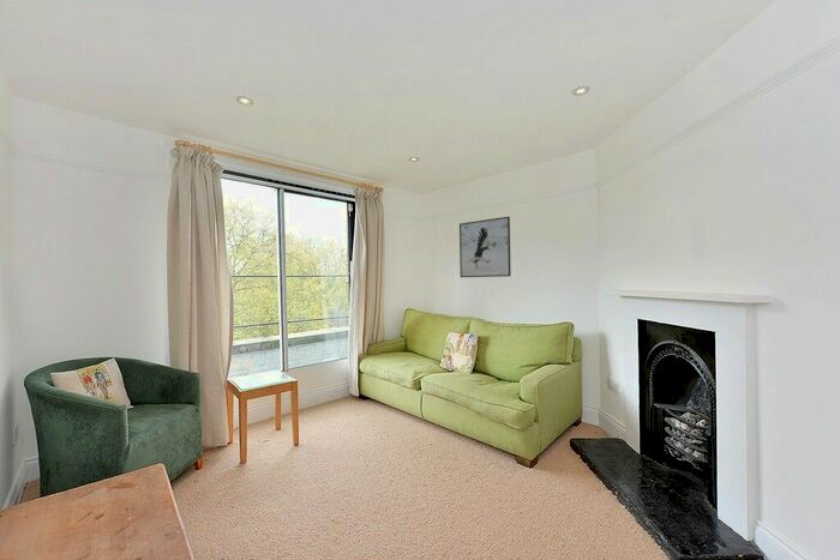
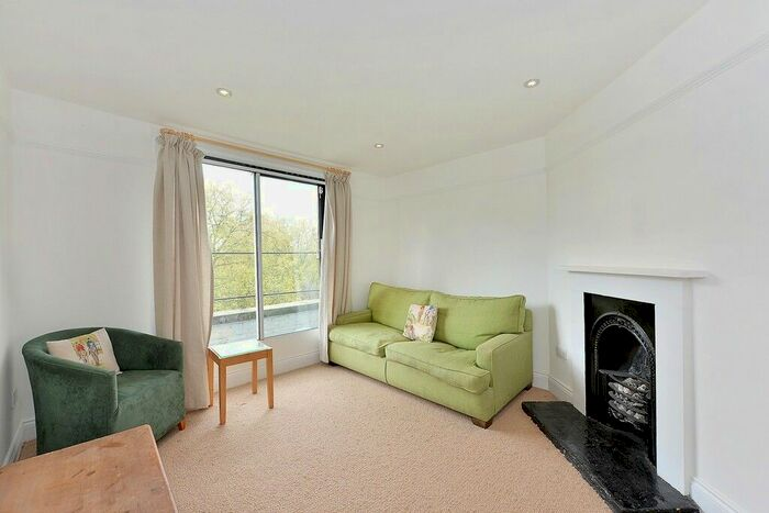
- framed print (484, 248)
